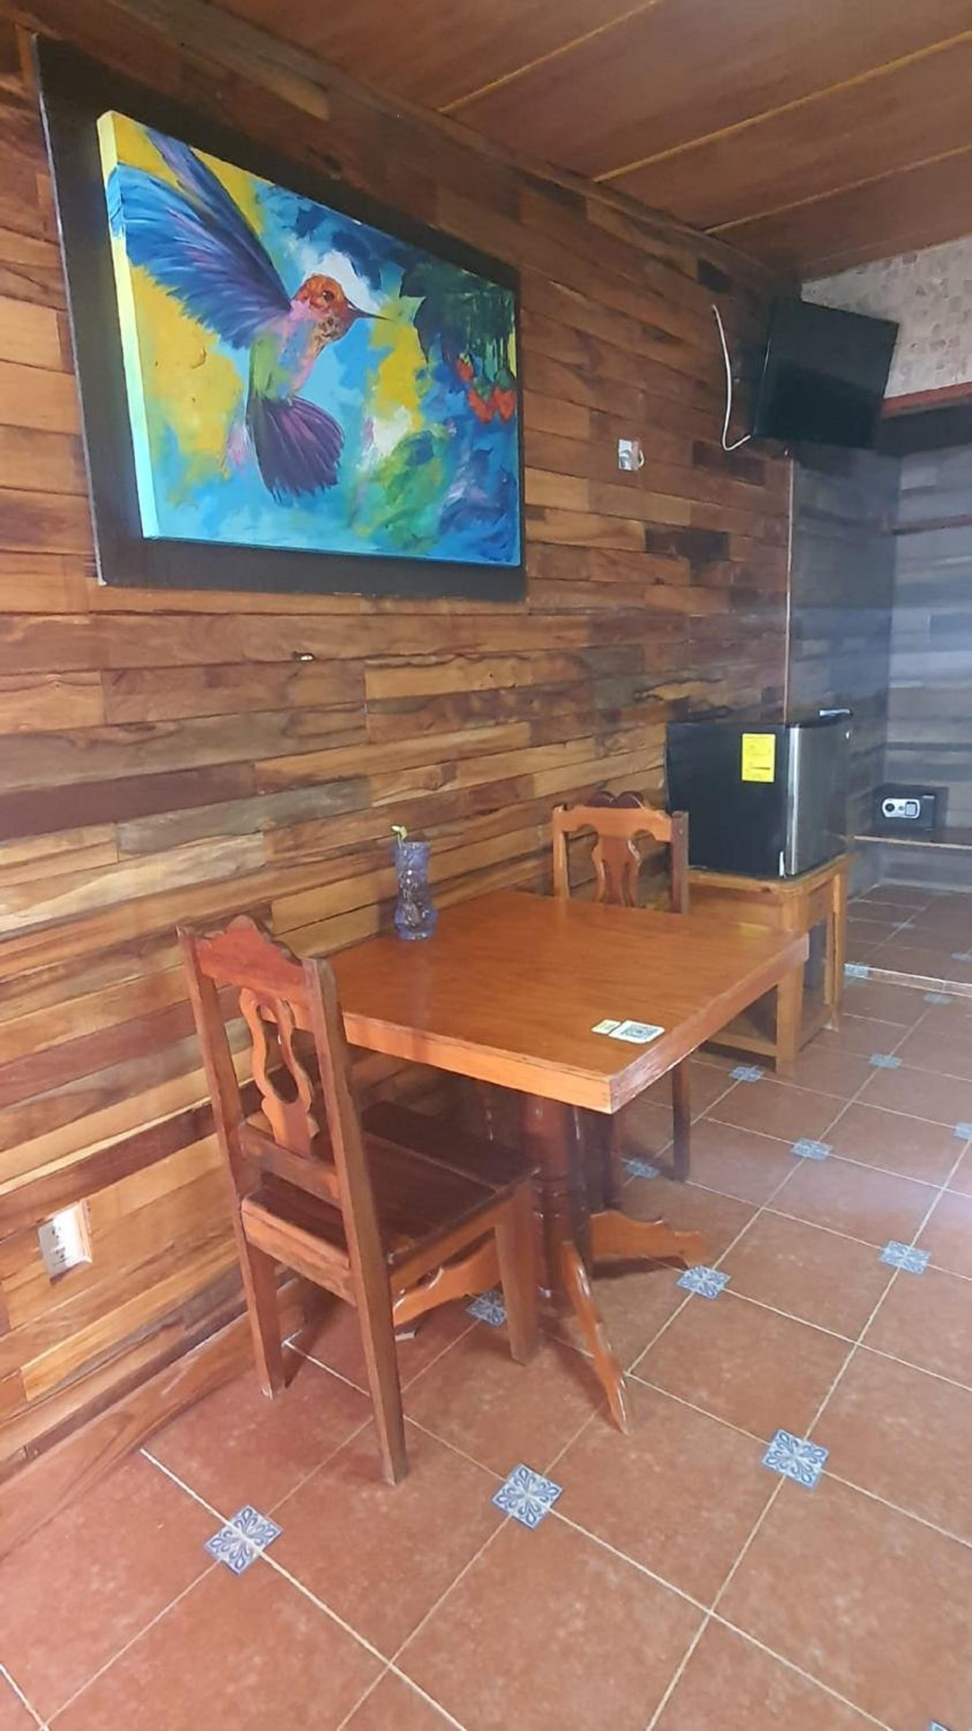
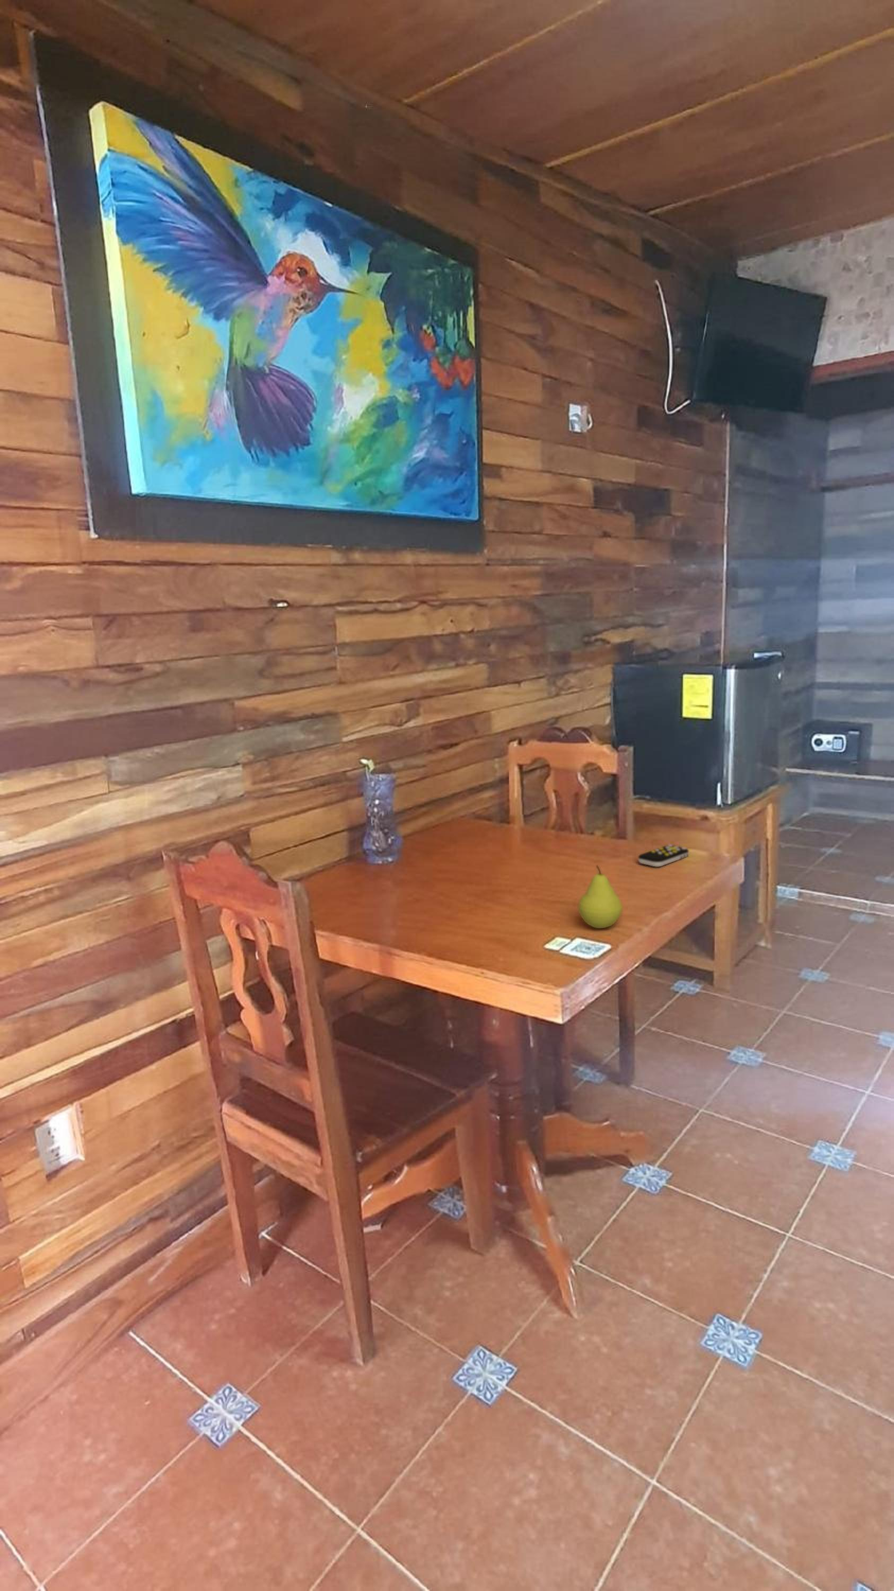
+ fruit (600, 896)
+ remote control (663, 855)
